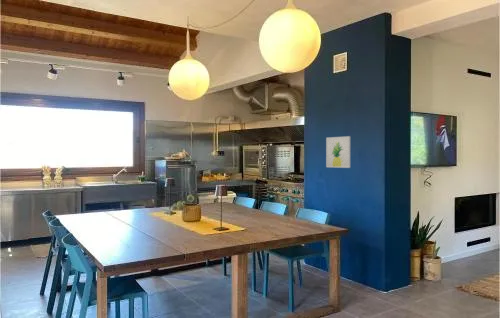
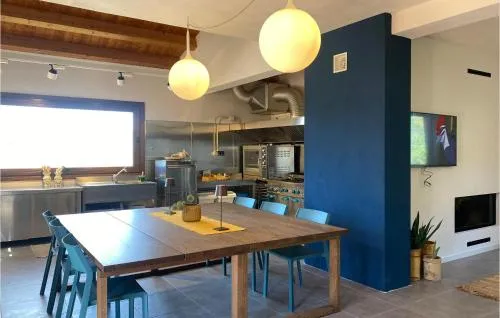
- wall art (337, 152)
